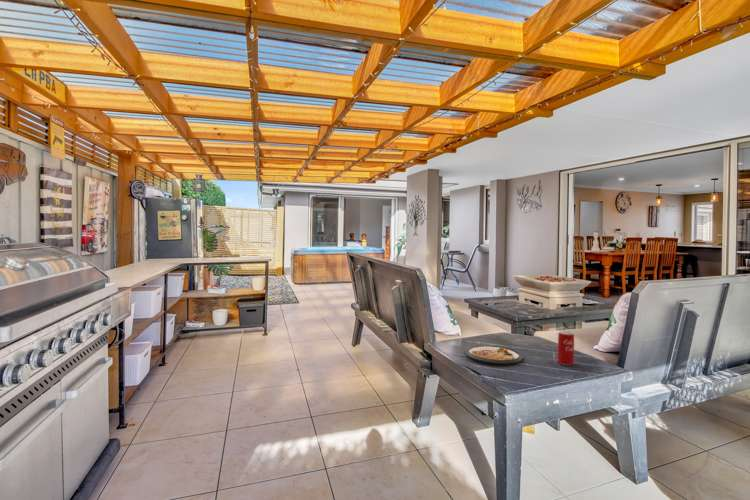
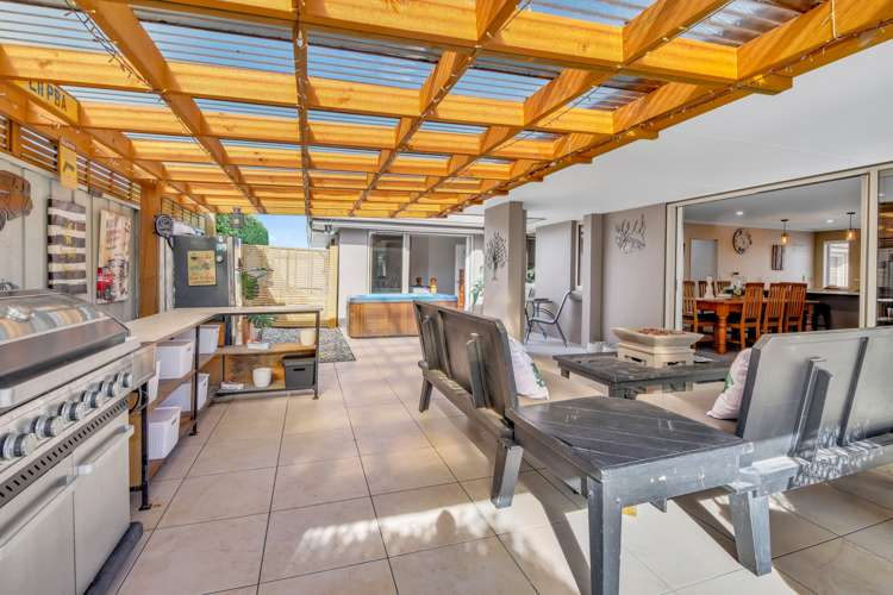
- dish (493, 353)
- beverage can (565, 347)
